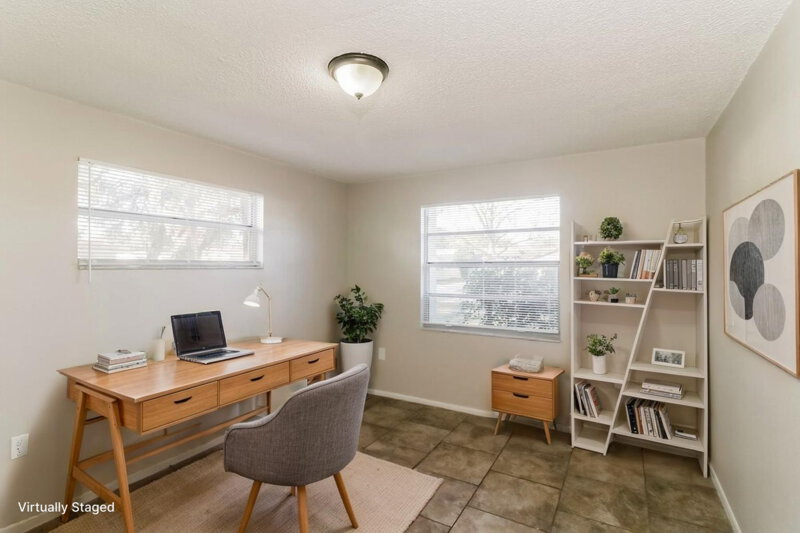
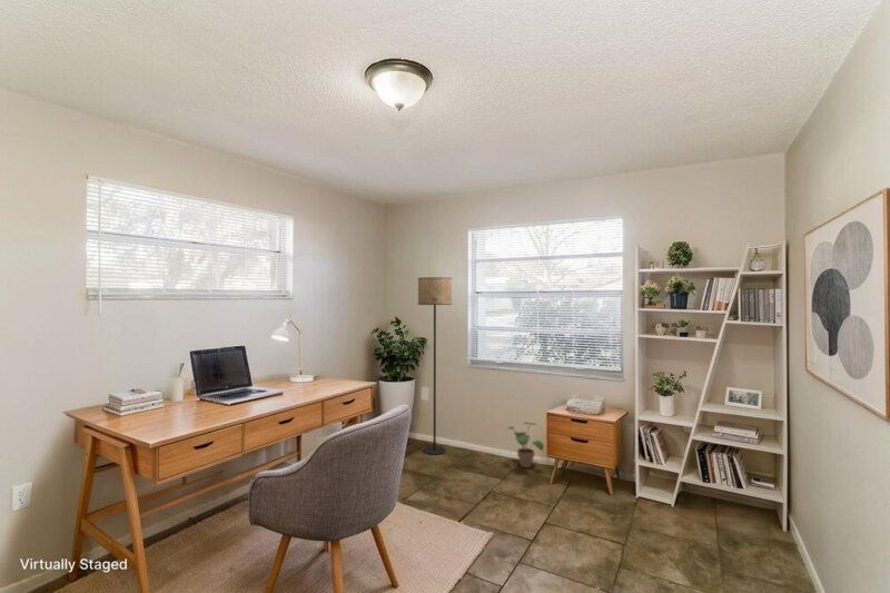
+ floor lamp (434, 364)
+ potted plant (526, 445)
